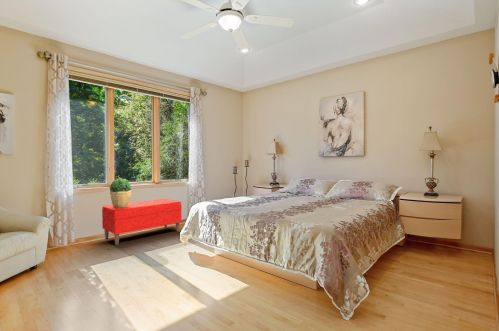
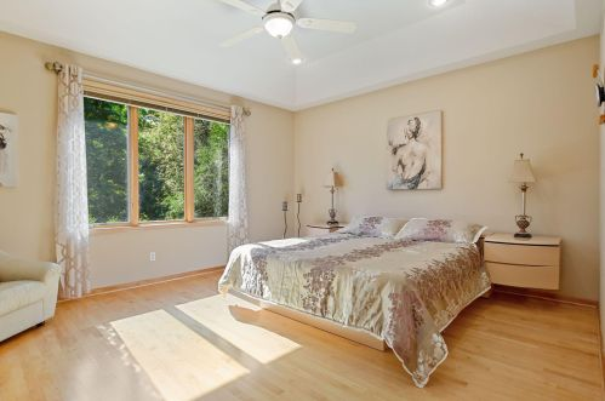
- potted plant (120, 192)
- bench (143, 219)
